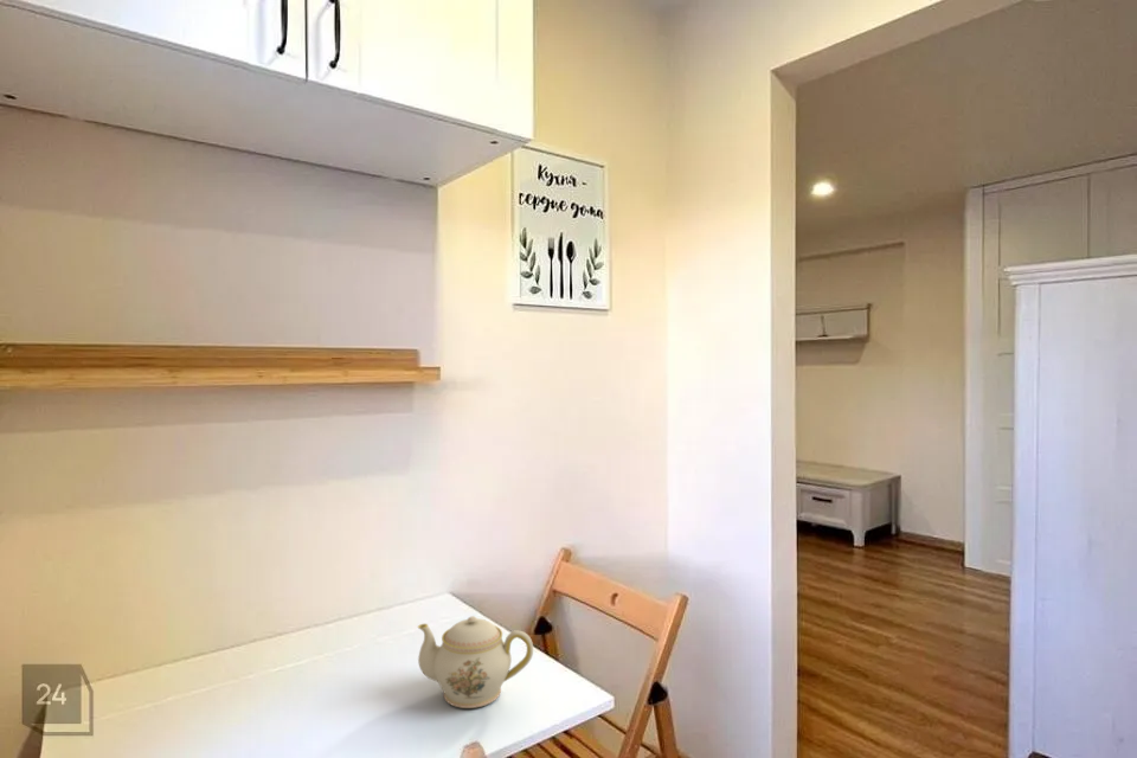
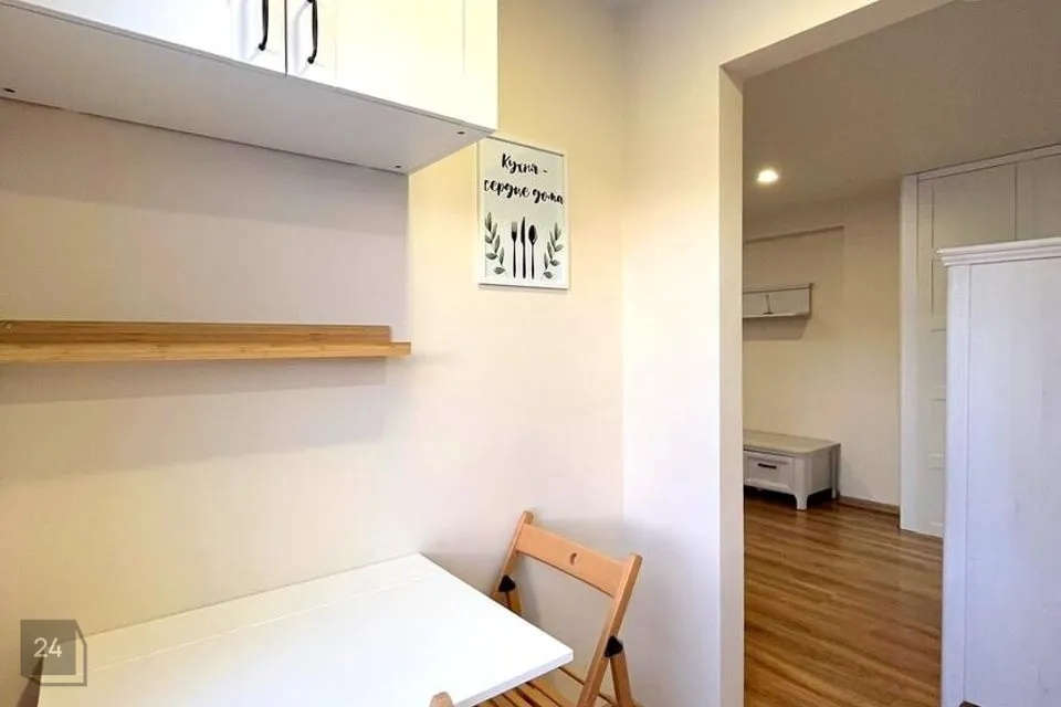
- teapot (475, 655)
